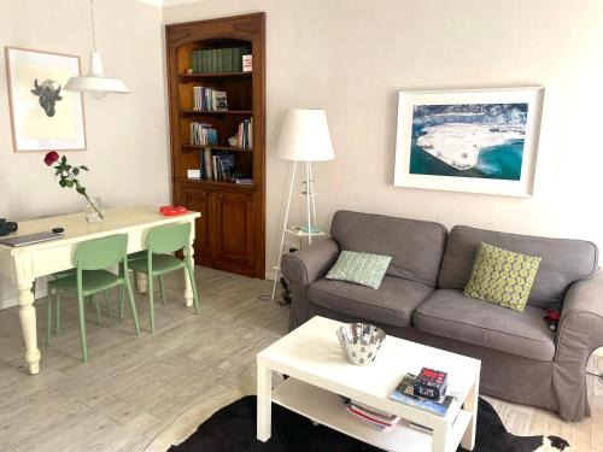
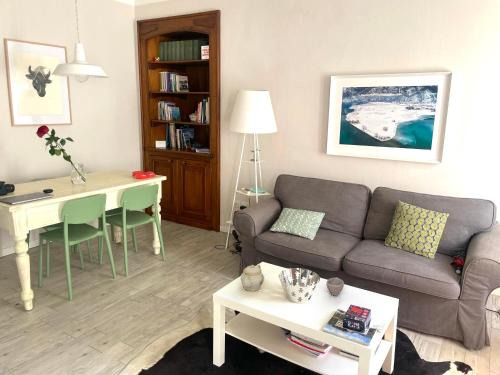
+ cup (334, 286)
+ teapot (252, 275)
